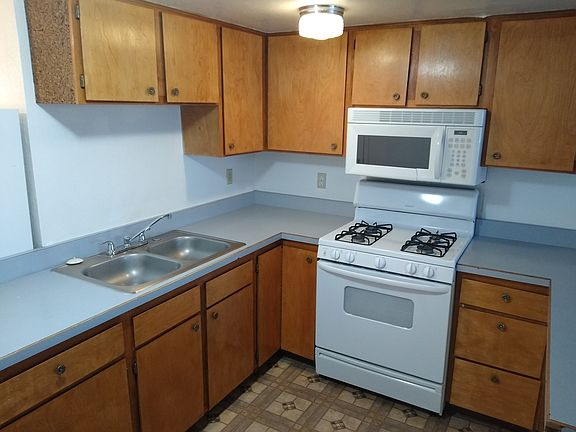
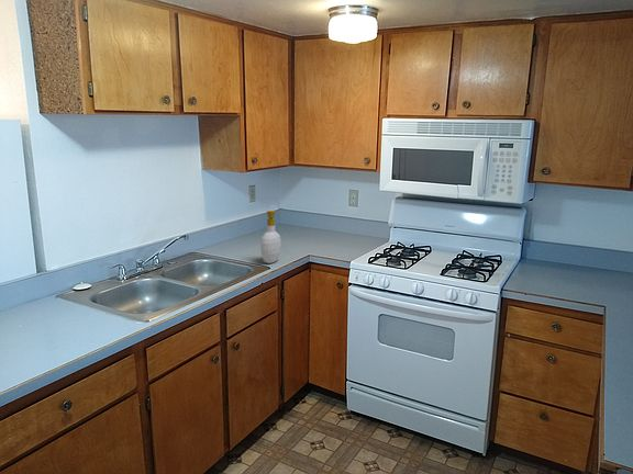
+ soap bottle (271, 236)
